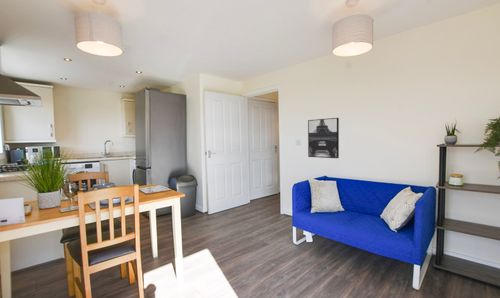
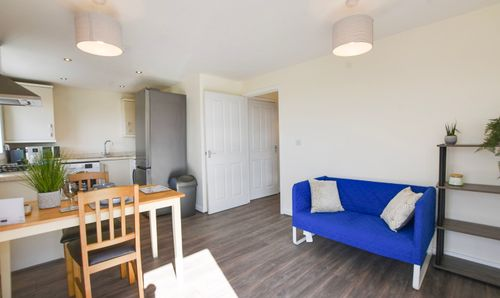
- wall art (322, 138)
